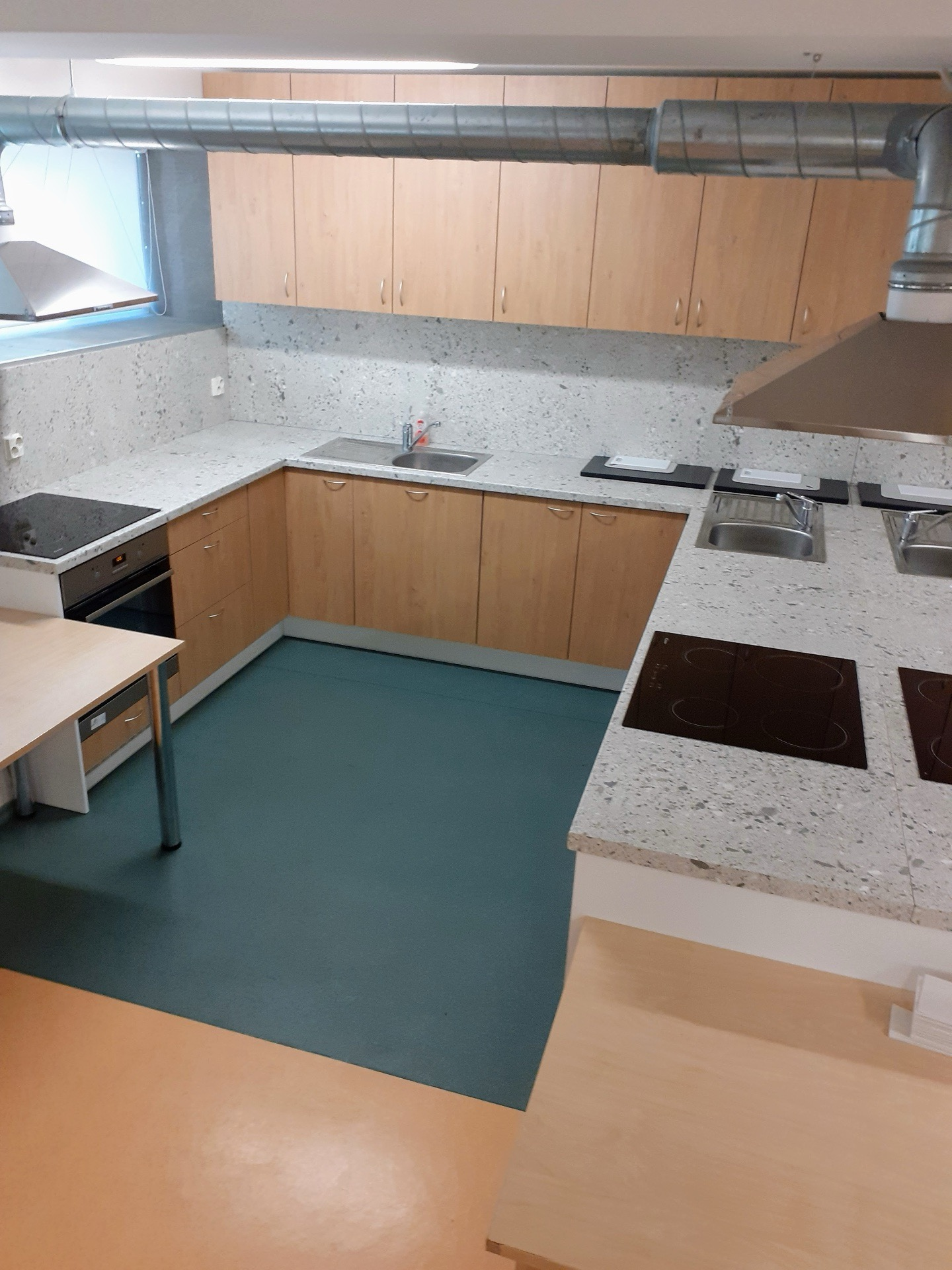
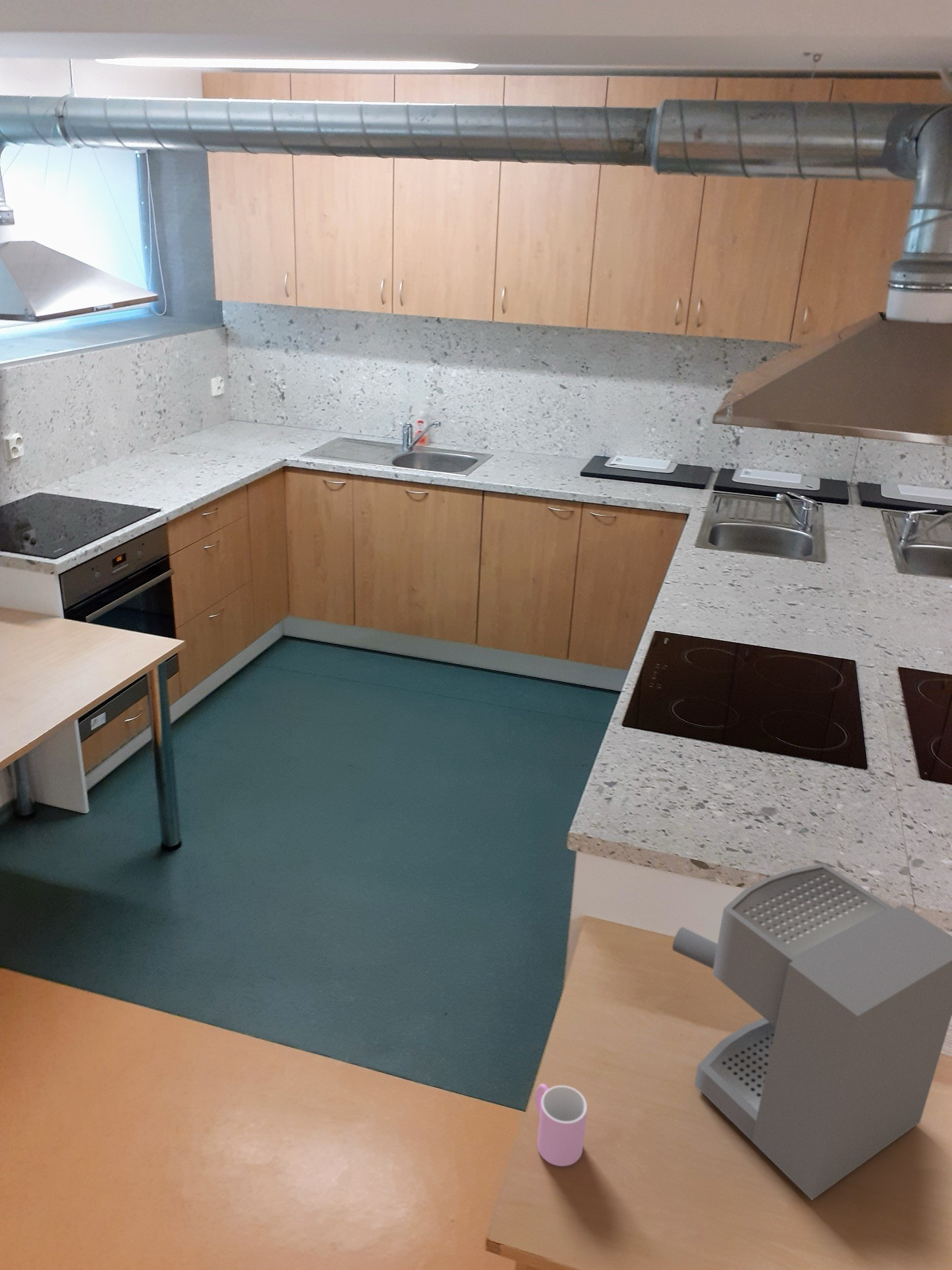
+ cup (555, 1117)
+ coffee maker (805, 1019)
